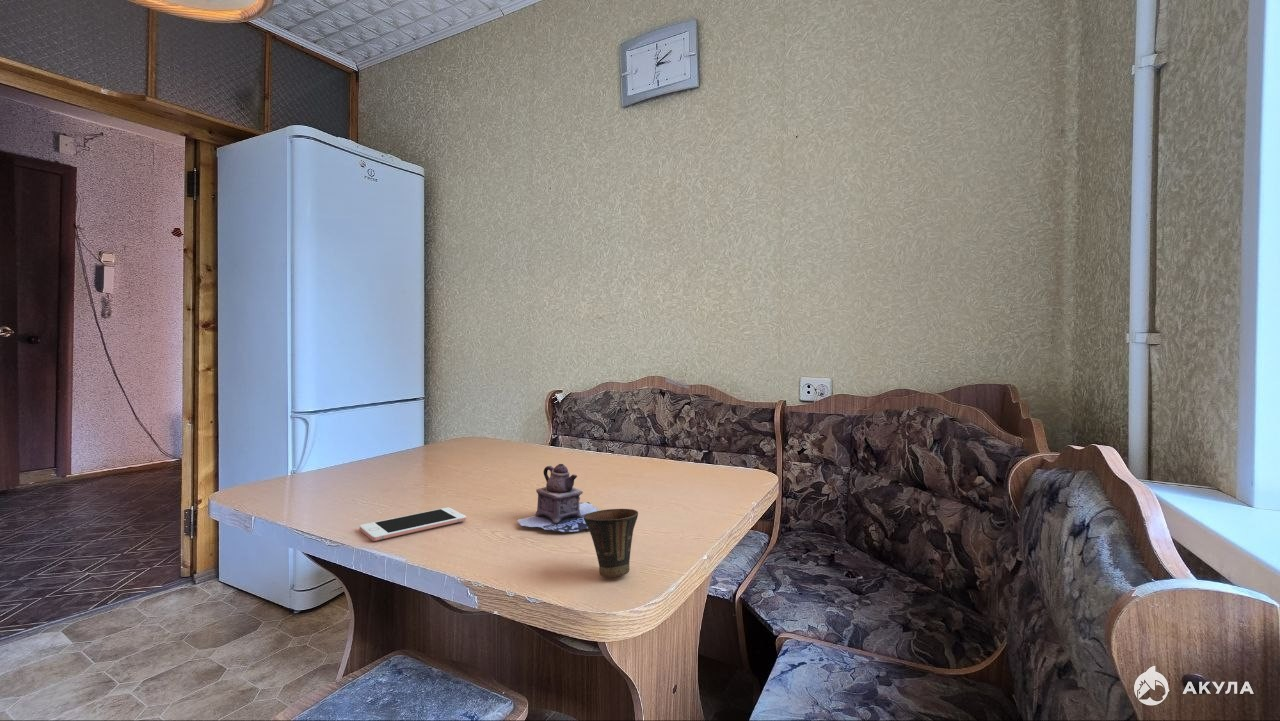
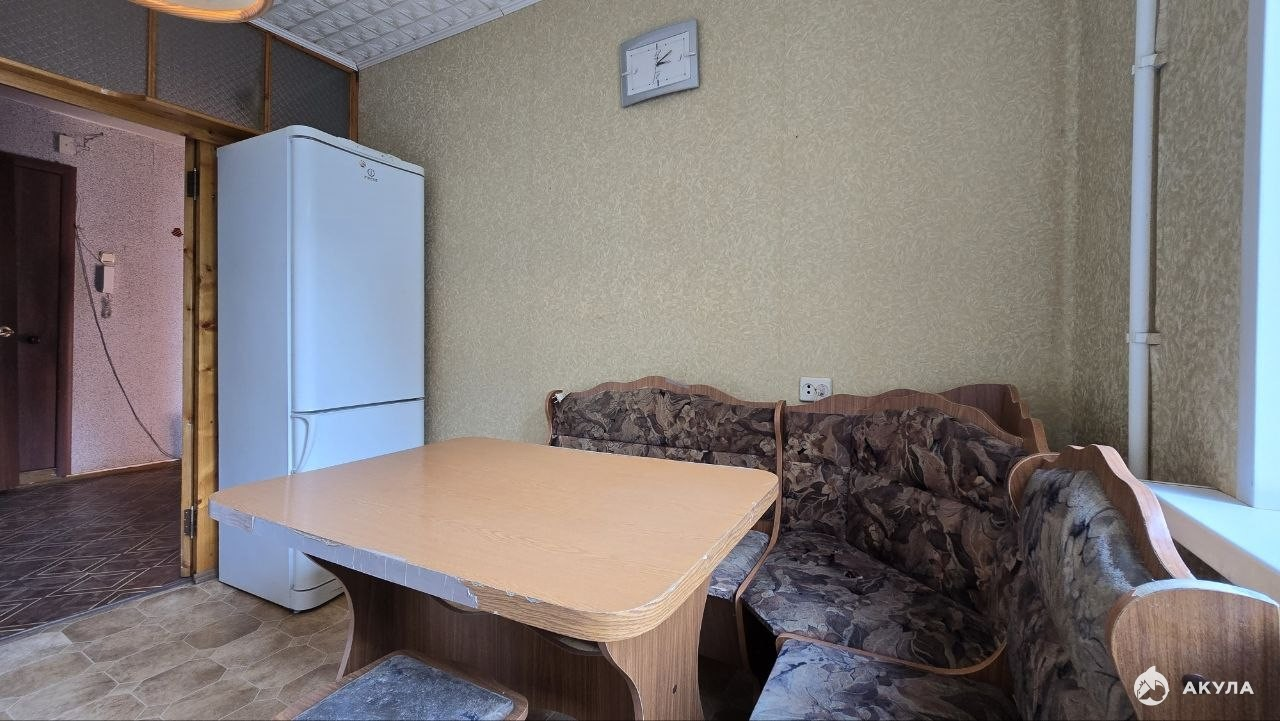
- cell phone (414, 522)
- cup (610, 540)
- teapot (561, 492)
